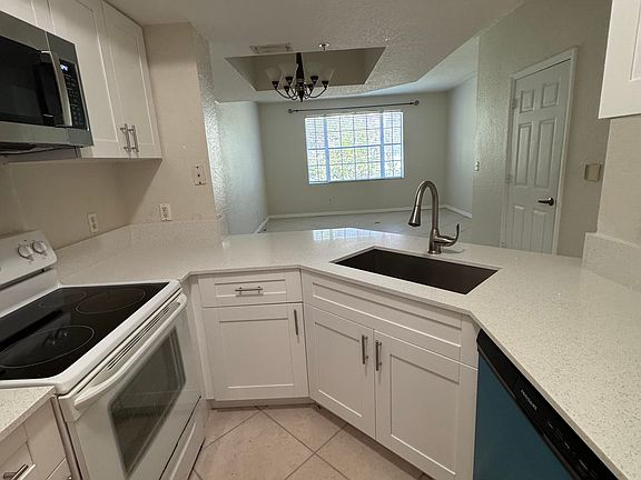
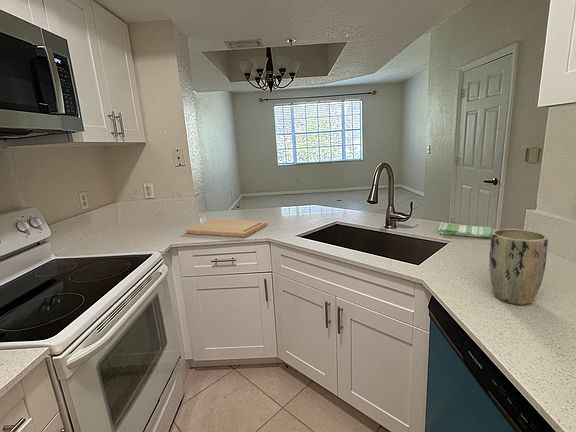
+ cutting board (227, 227)
+ dish towel (464, 229)
+ plant pot (515, 266)
